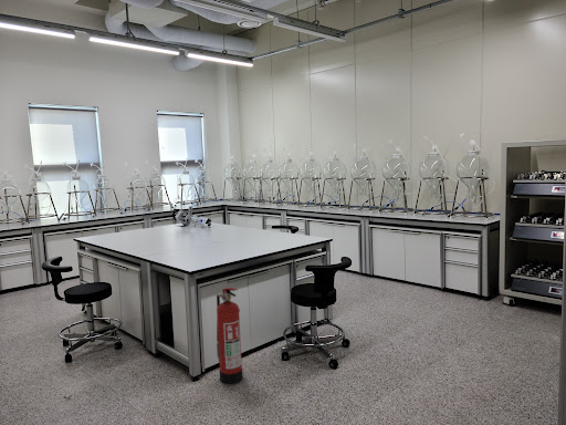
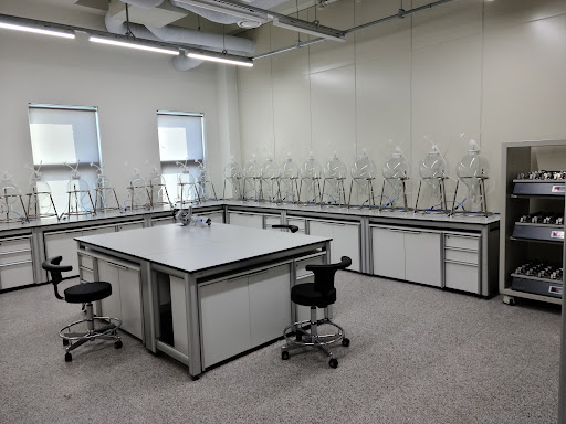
- fire extinguisher (229, 332)
